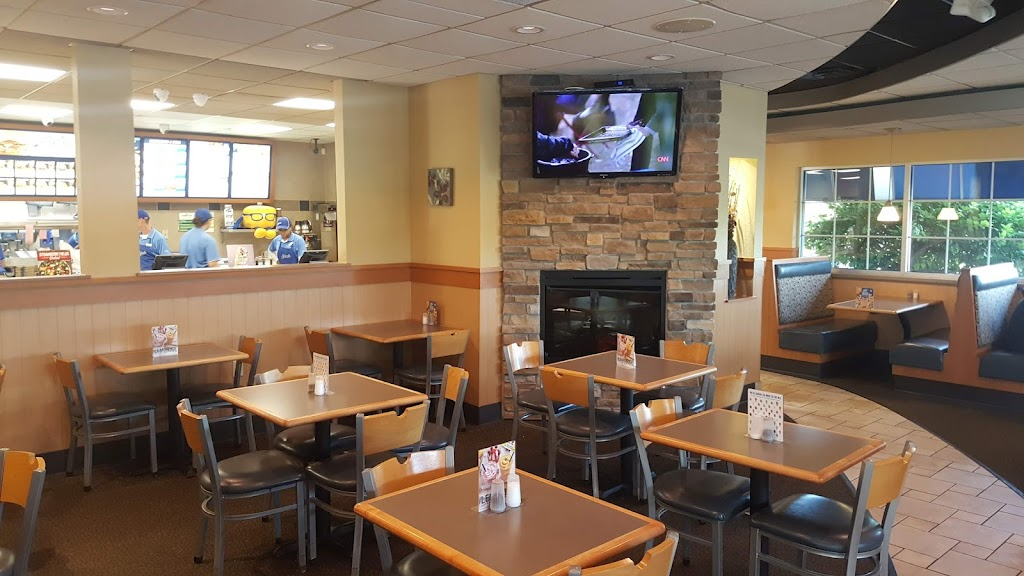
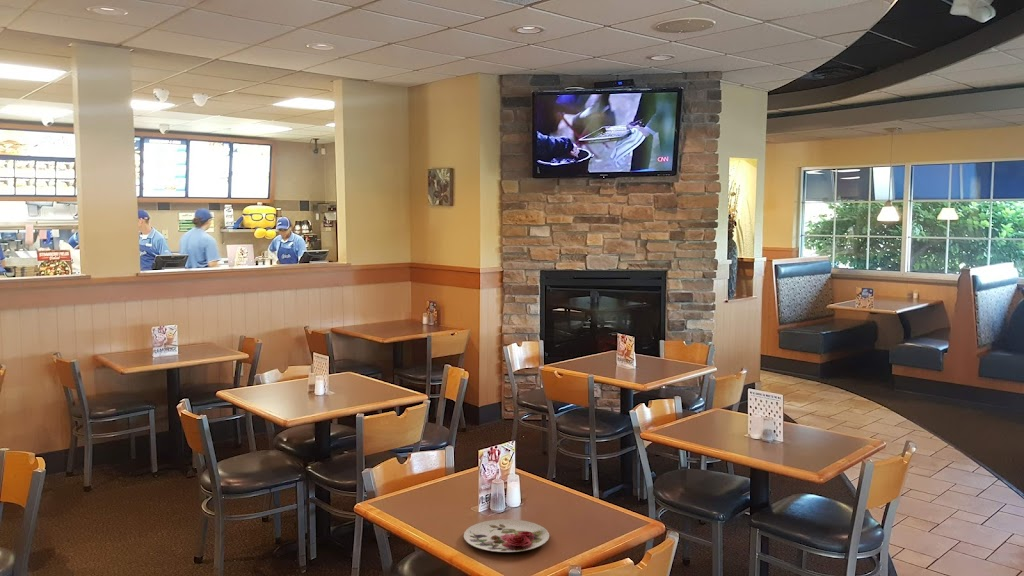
+ plate (506, 534)
